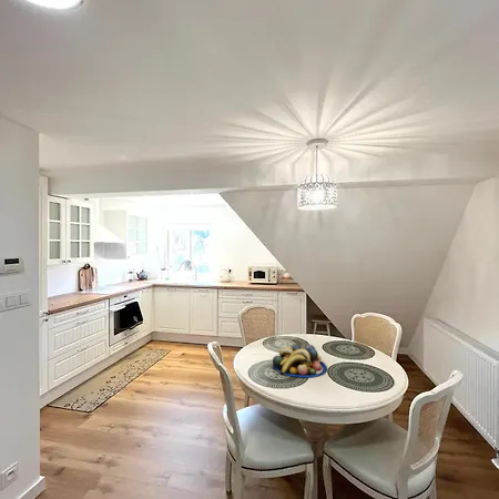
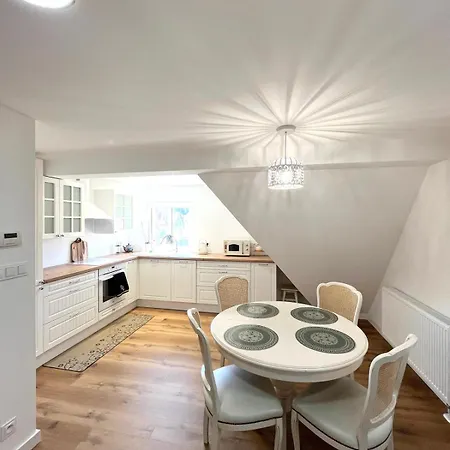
- fruit bowl (299, 357)
